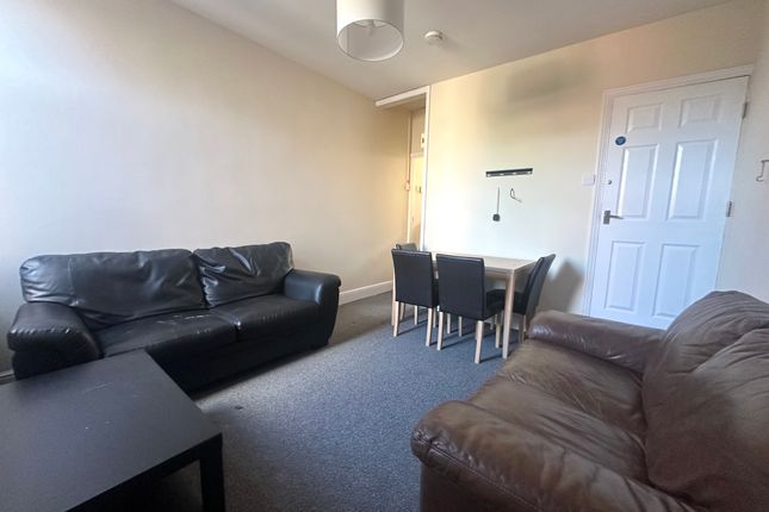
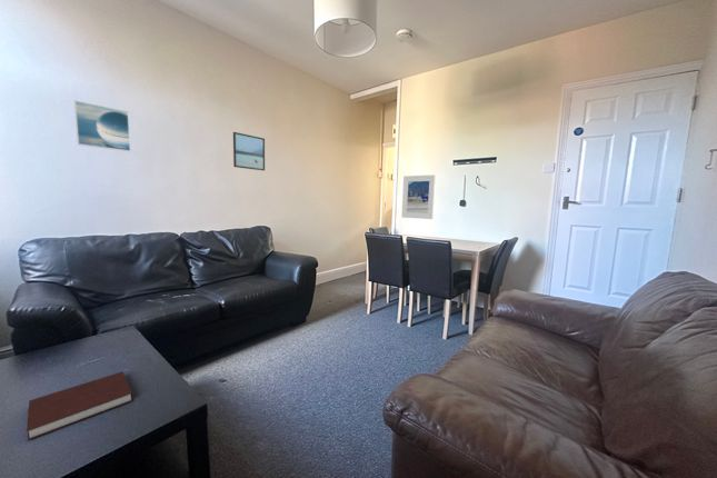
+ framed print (418, 197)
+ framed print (103, 127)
+ notebook (82, 400)
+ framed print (249, 151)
